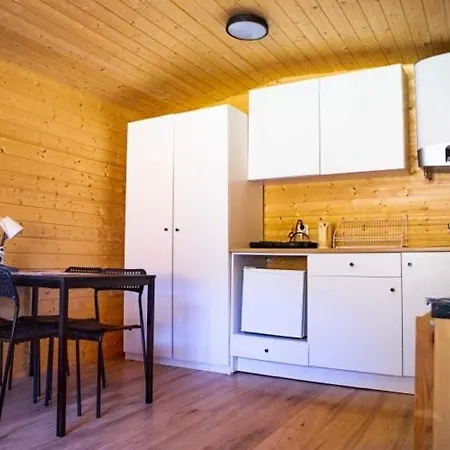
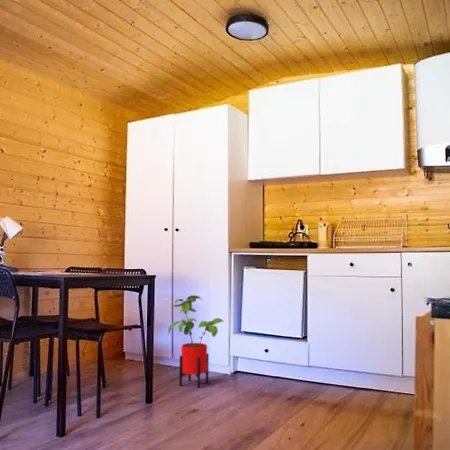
+ house plant (192, 341)
